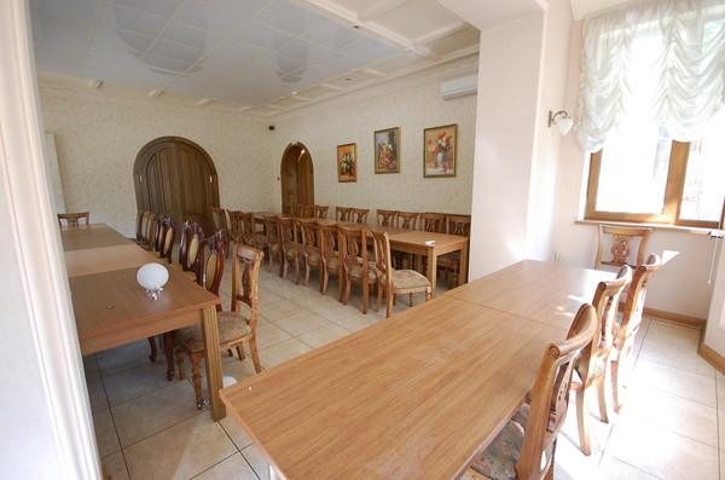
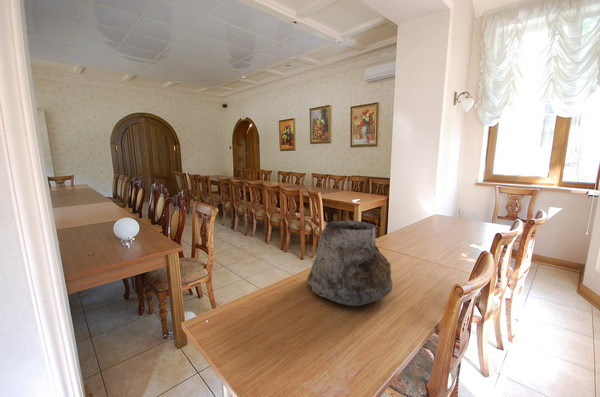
+ vase (349, 256)
